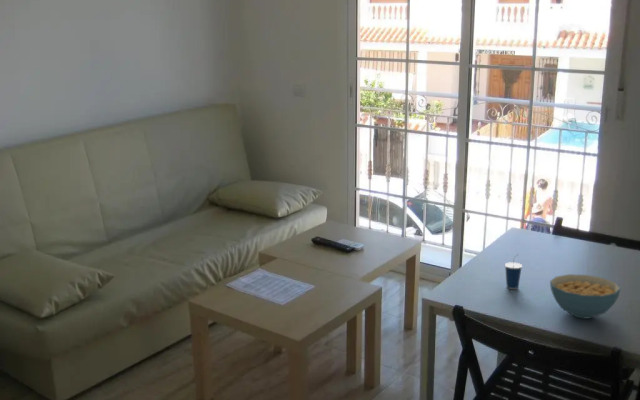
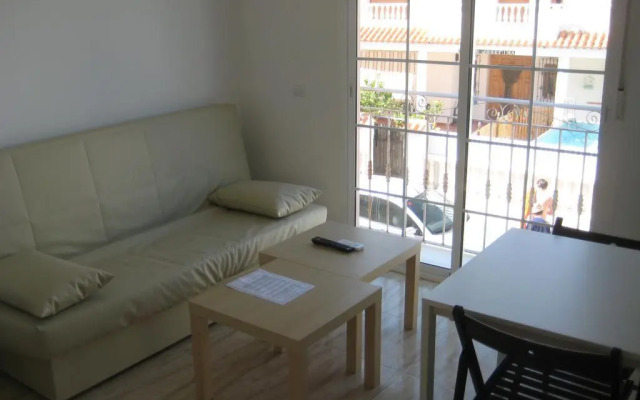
- cereal bowl (583, 299)
- cup (513, 269)
